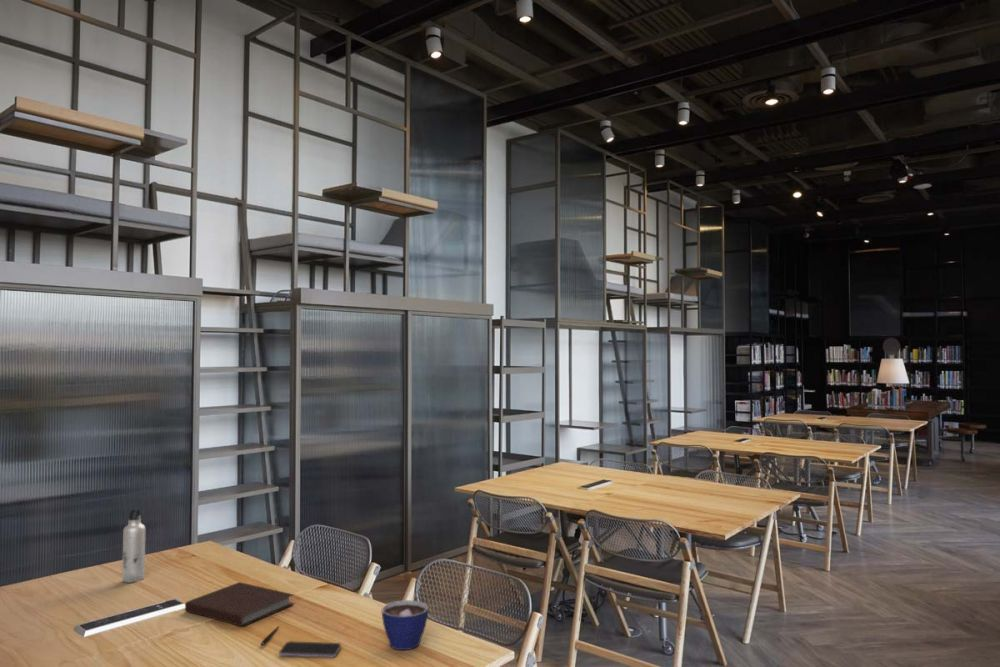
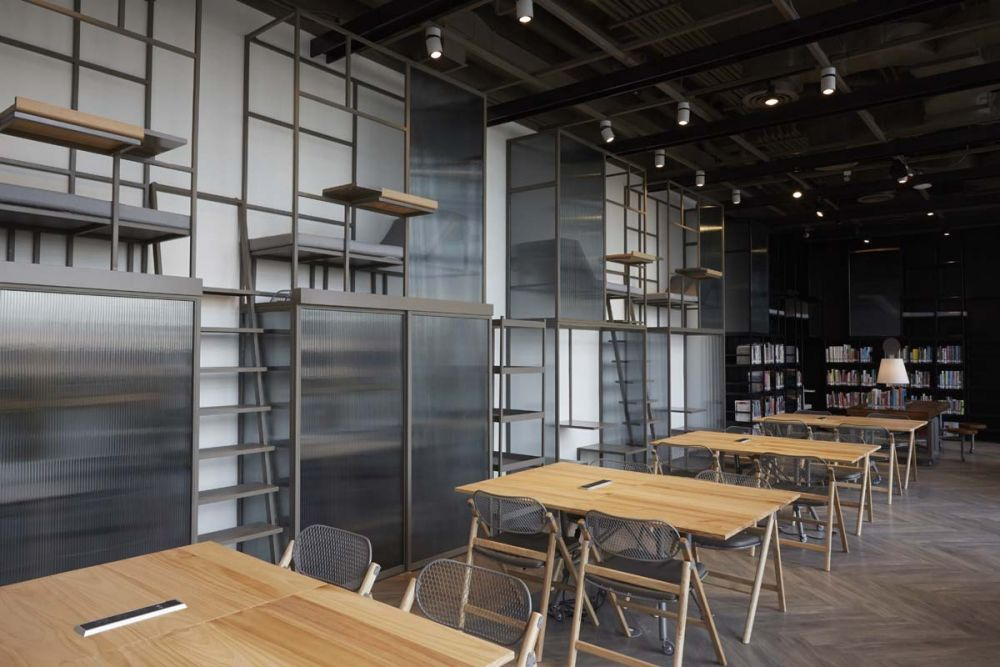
- smartphone (310, 649)
- pen (270, 634)
- cup (407, 622)
- notebook (240, 603)
- water bottle (134, 544)
